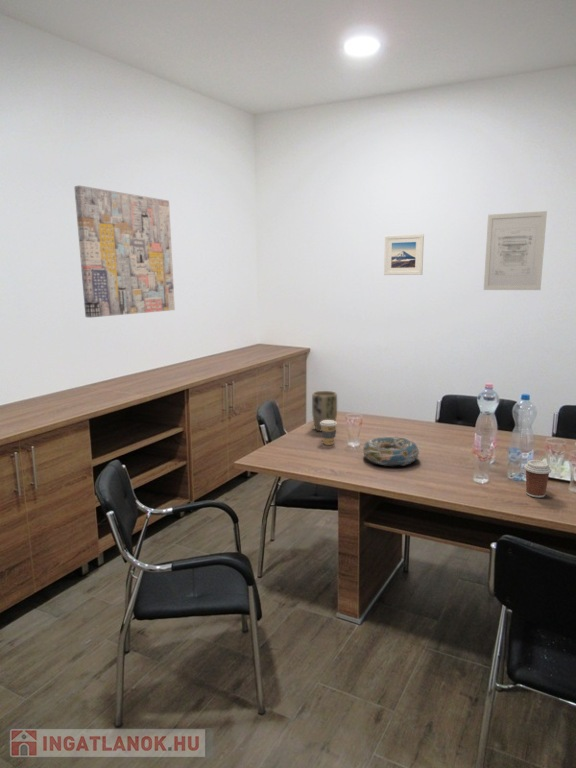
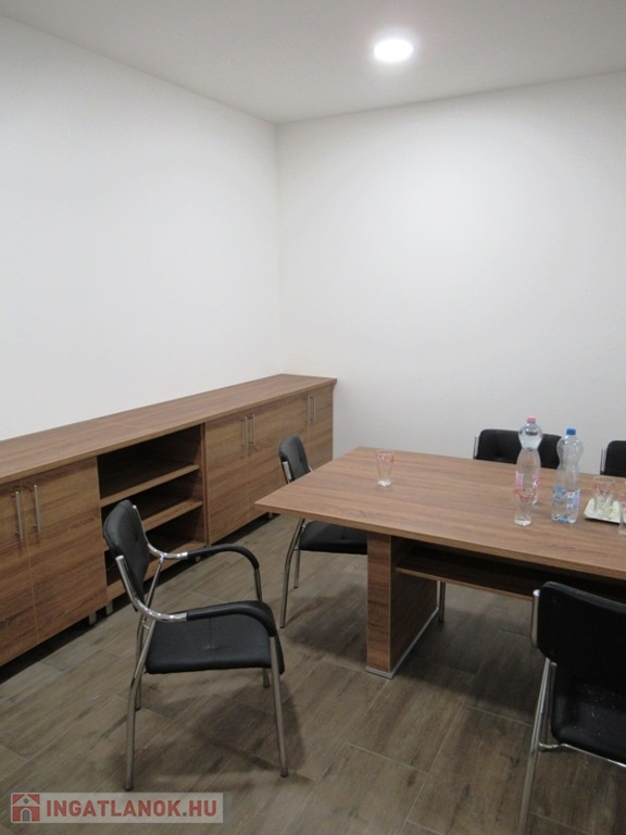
- wall art (130, 254)
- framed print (403, 255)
- decorative bowl (390, 450)
- wall art (514, 252)
- coffee cup (536, 478)
- plant pot (324, 411)
- coffee cup (328, 432)
